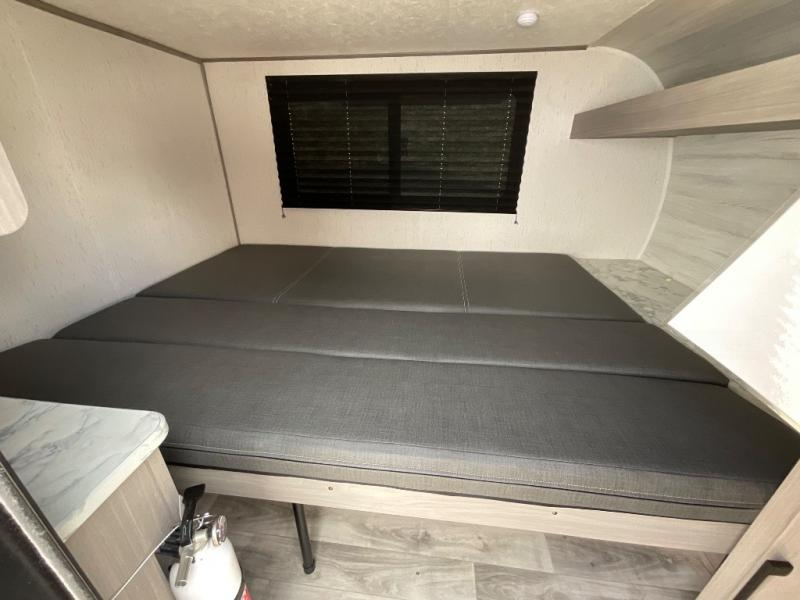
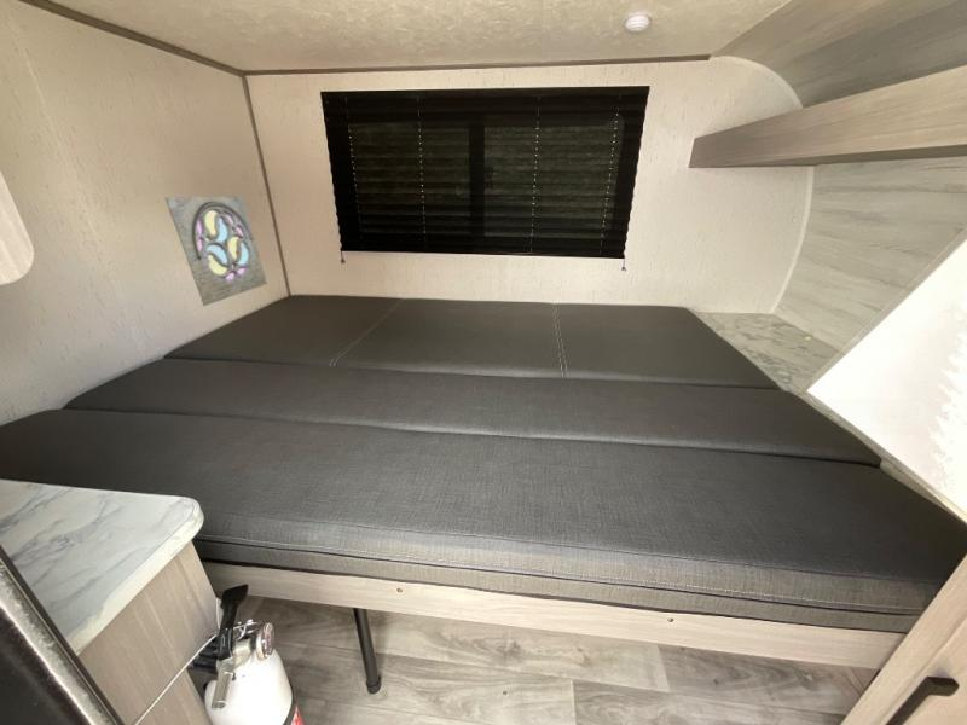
+ wall ornament (222, 246)
